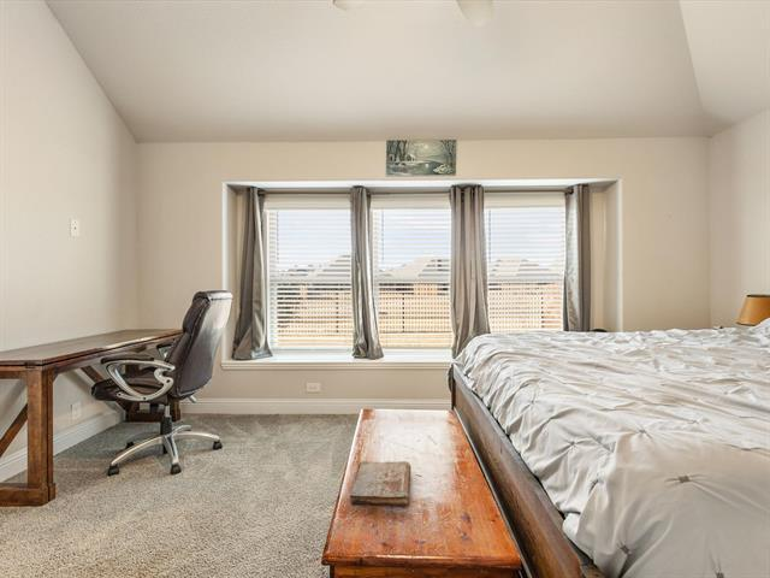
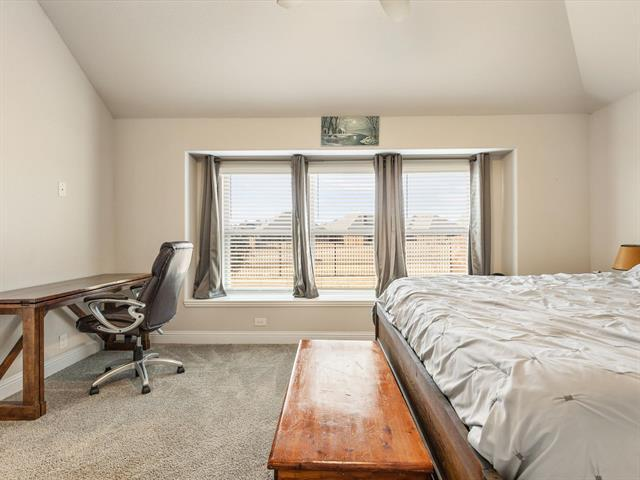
- book (381, 480)
